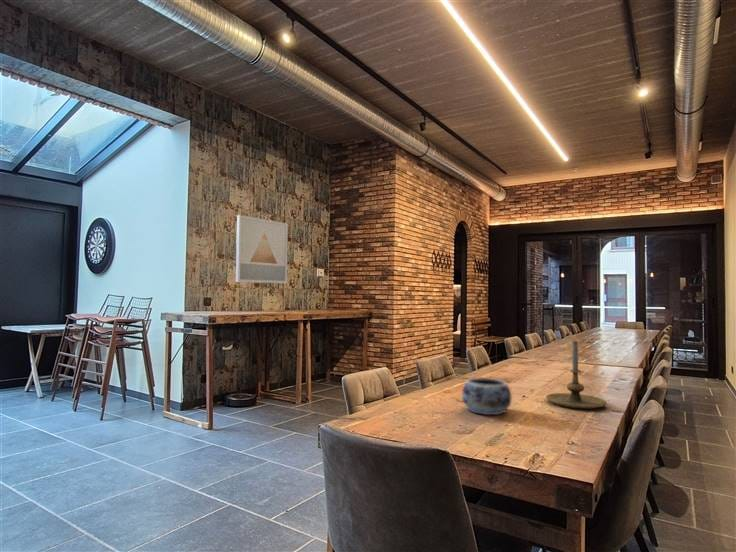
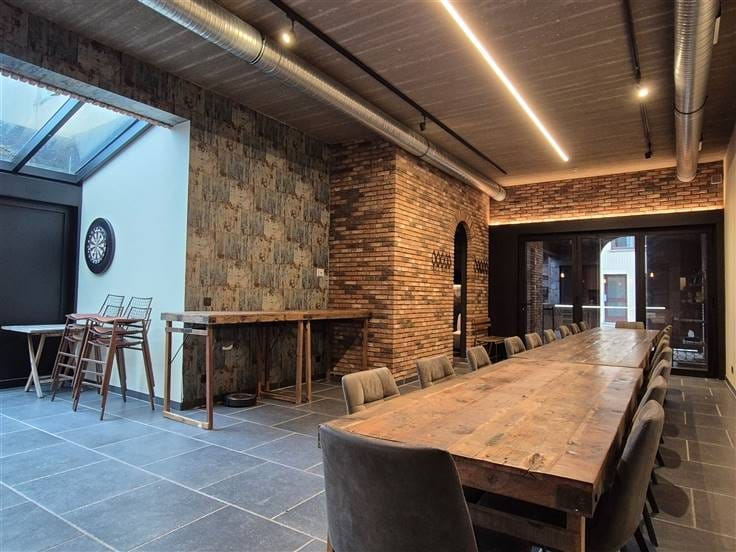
- candle holder (575, 371)
- wall art (263, 251)
- decorative bowl (486, 395)
